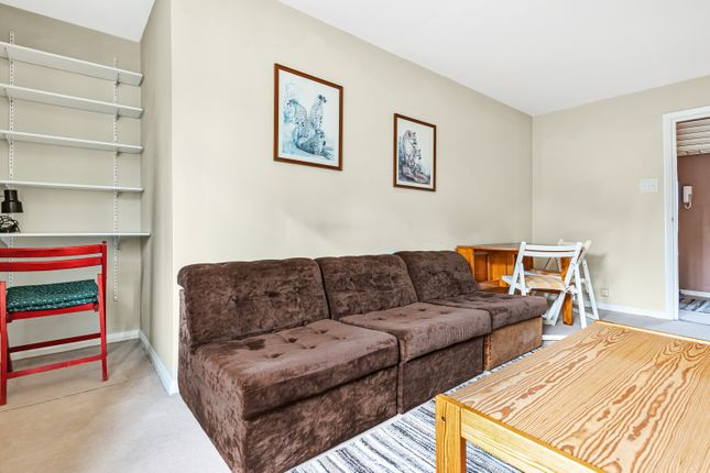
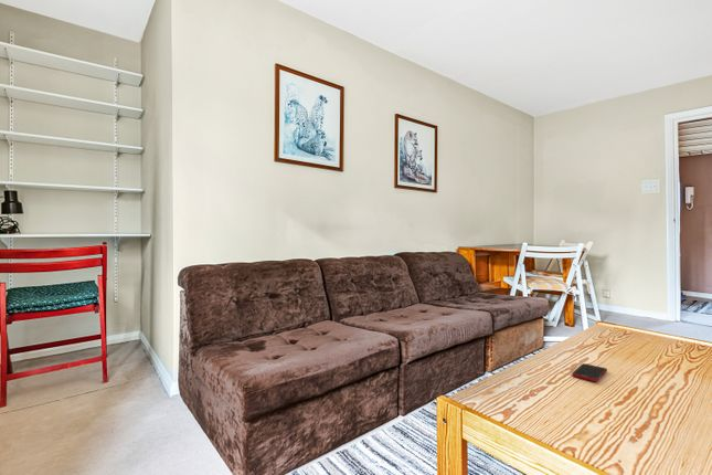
+ cell phone (589, 372)
